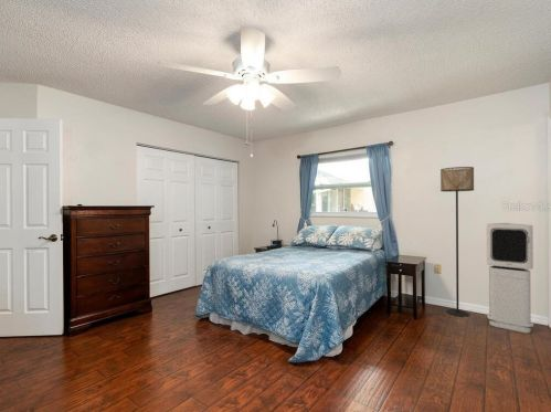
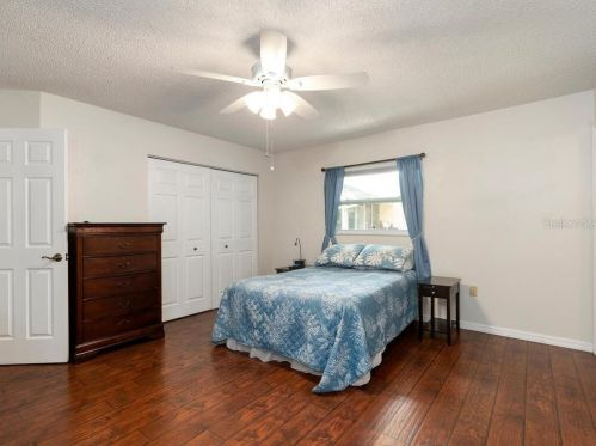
- air purifier (508, 274)
- floor lamp (457, 240)
